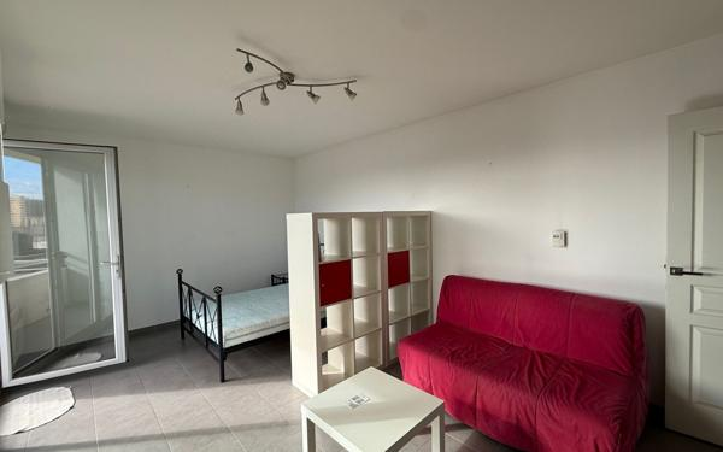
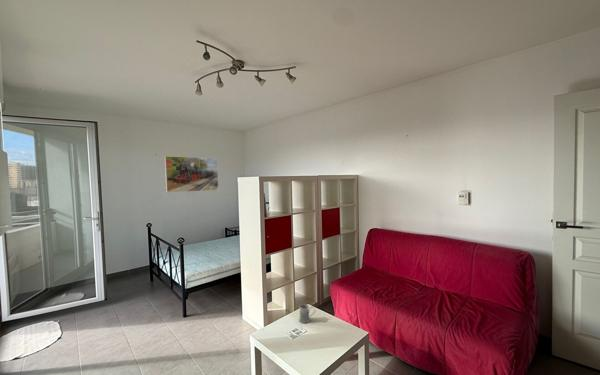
+ mug (307, 313)
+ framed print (193, 174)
